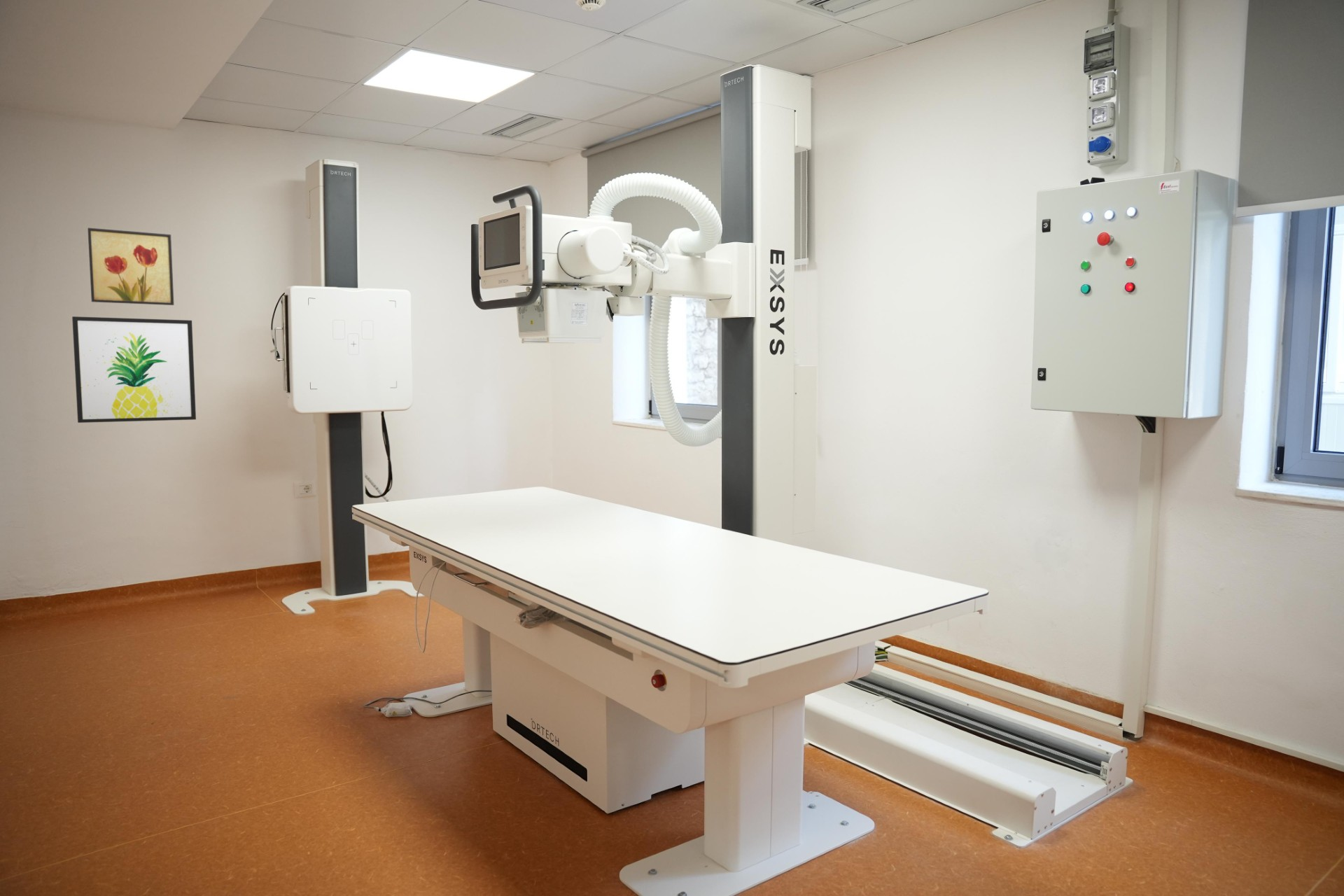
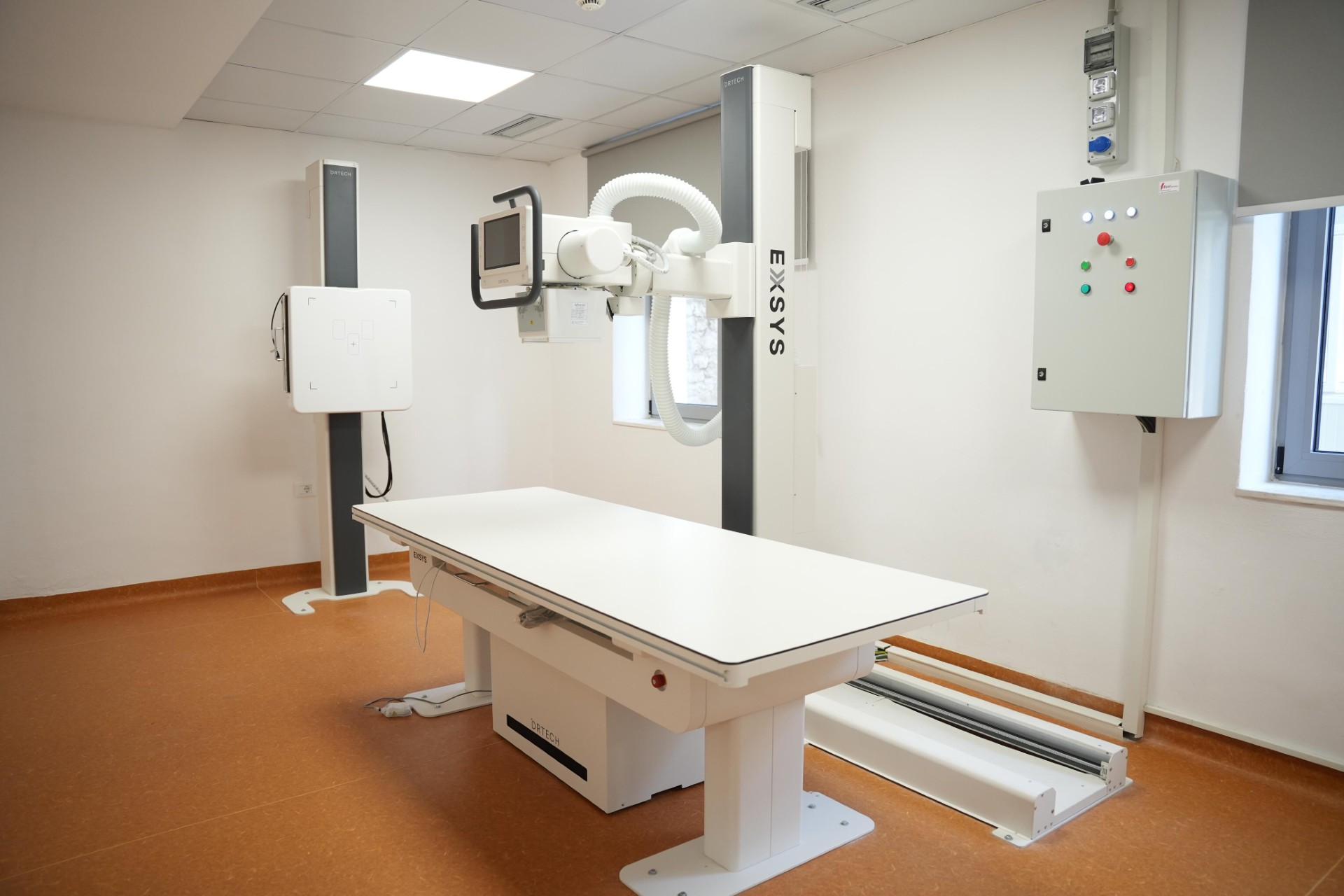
- wall art (136, 370)
- wall art (132, 267)
